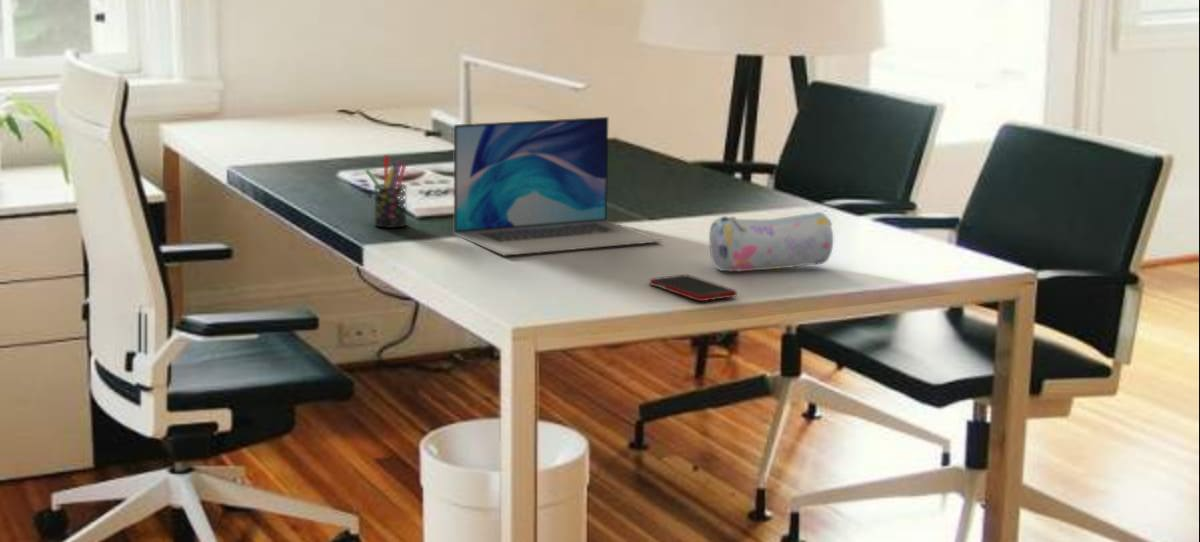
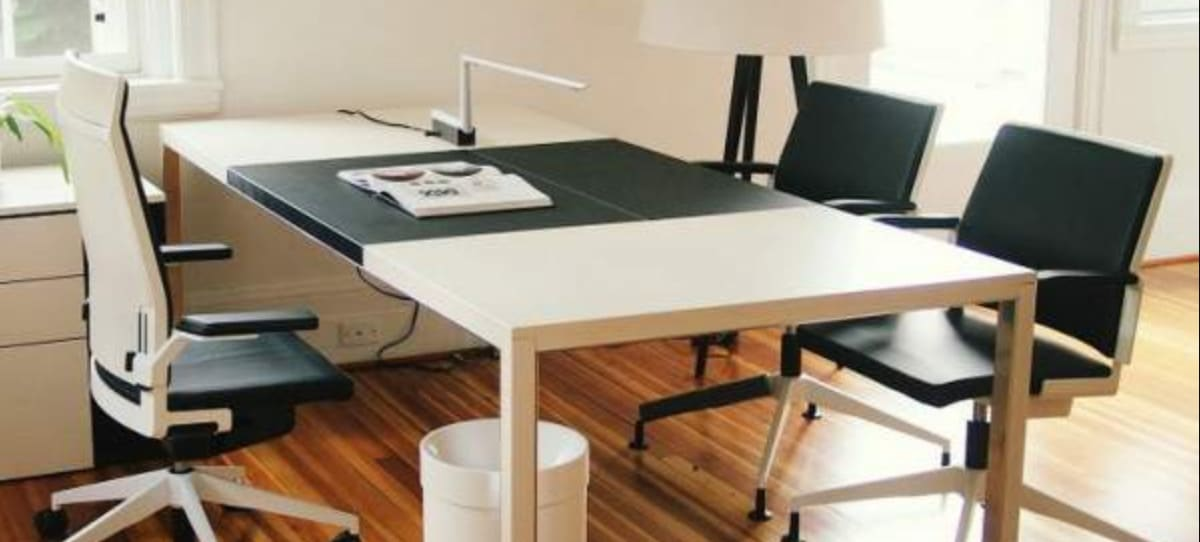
- laptop (558, 183)
- pencil case (770, 240)
- pen holder (386, 191)
- cell phone (692, 287)
